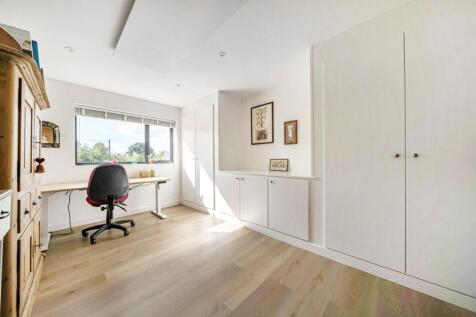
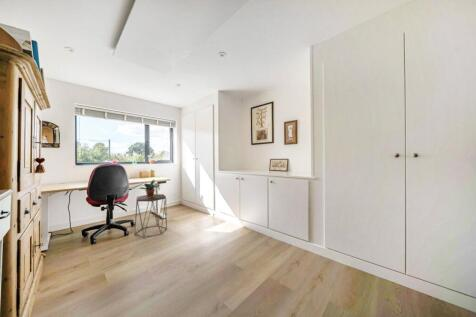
+ side table (149, 214)
+ potted plant (150, 188)
